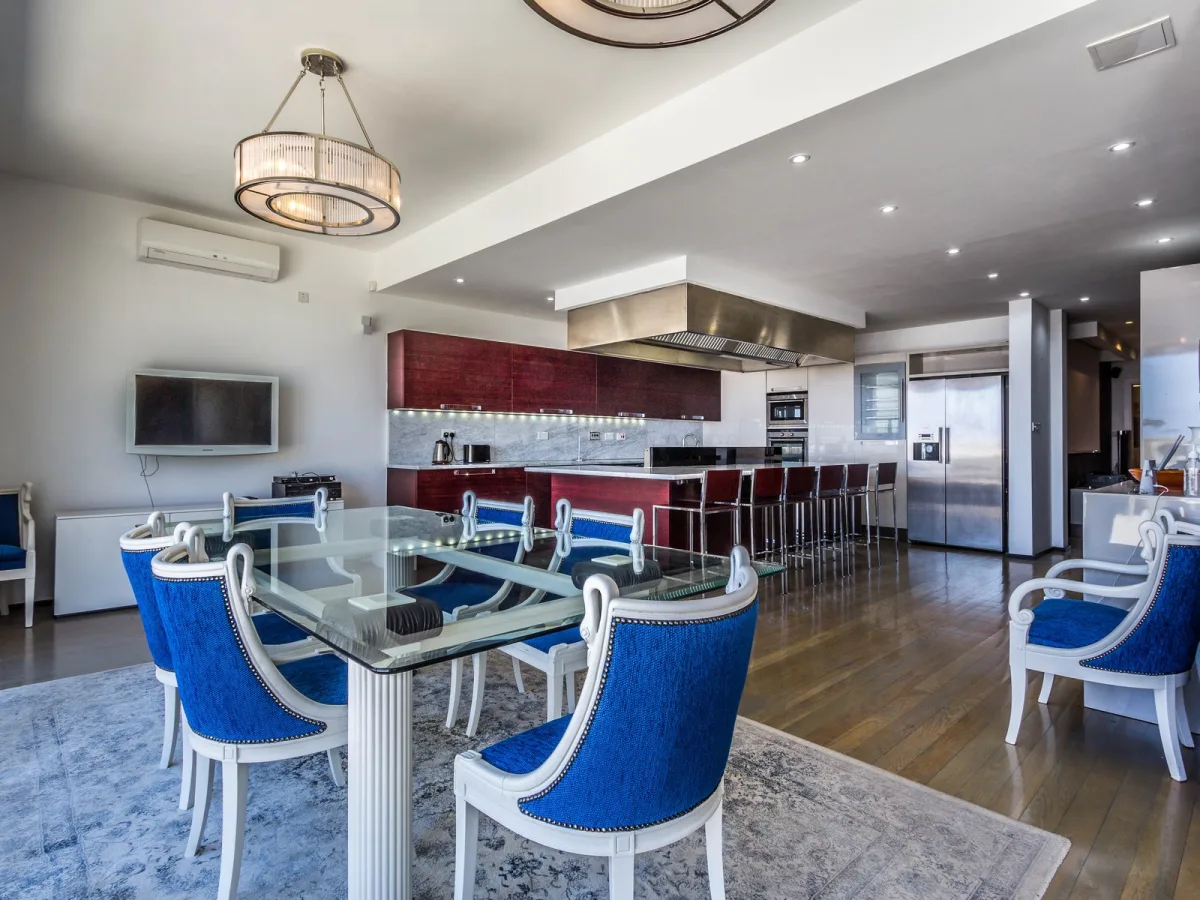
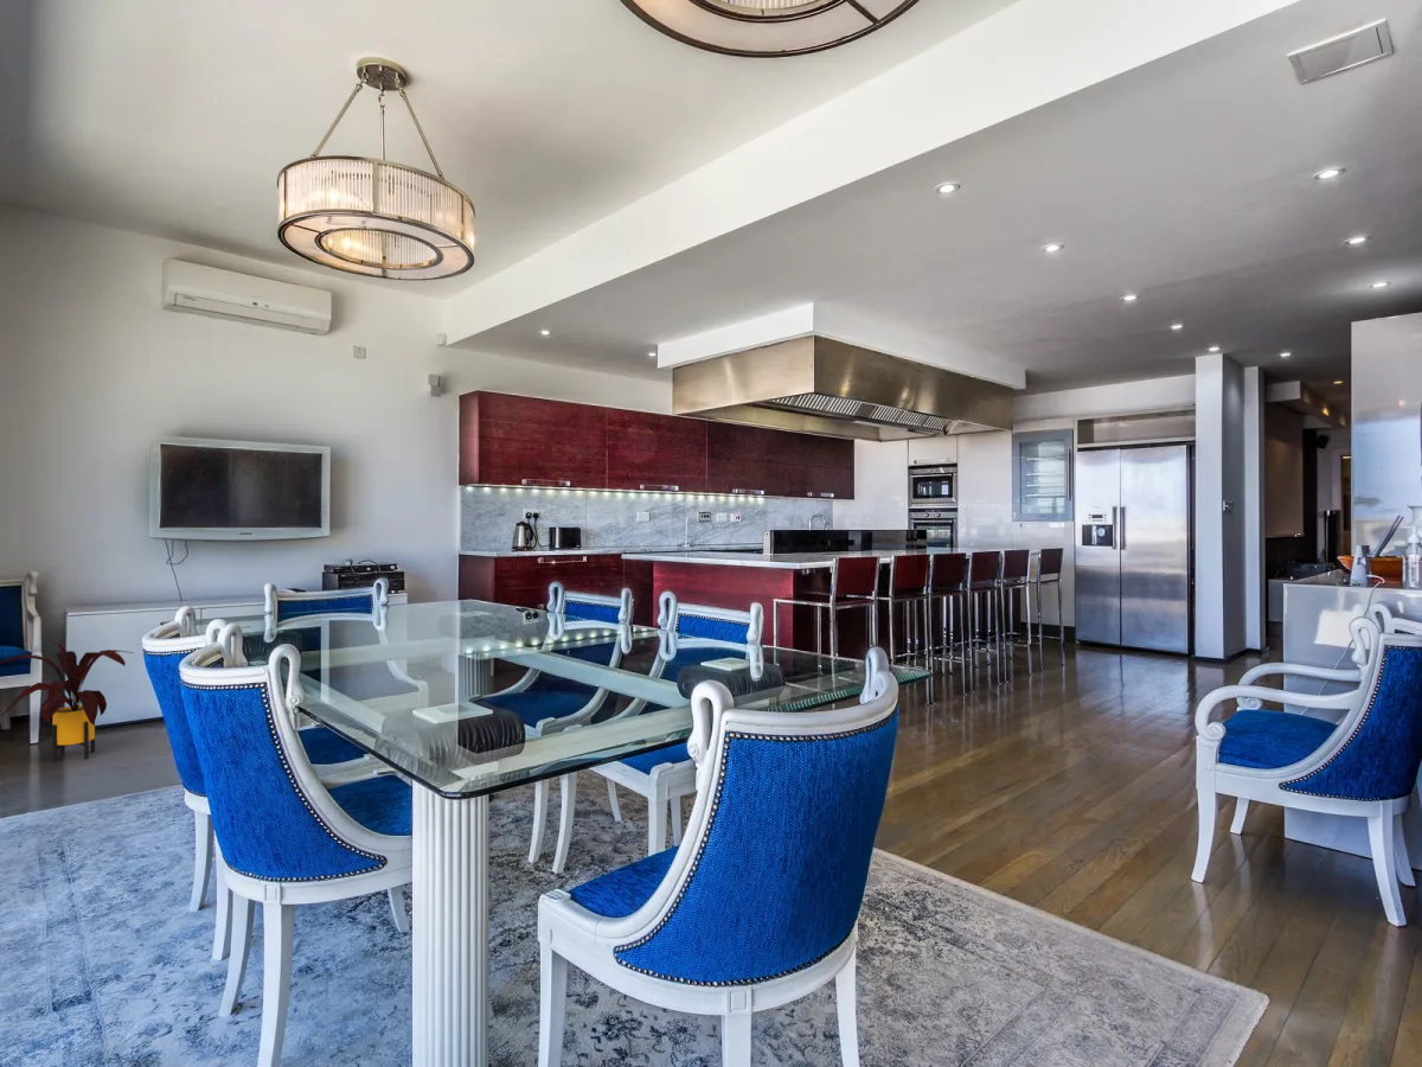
+ house plant (79, 699)
